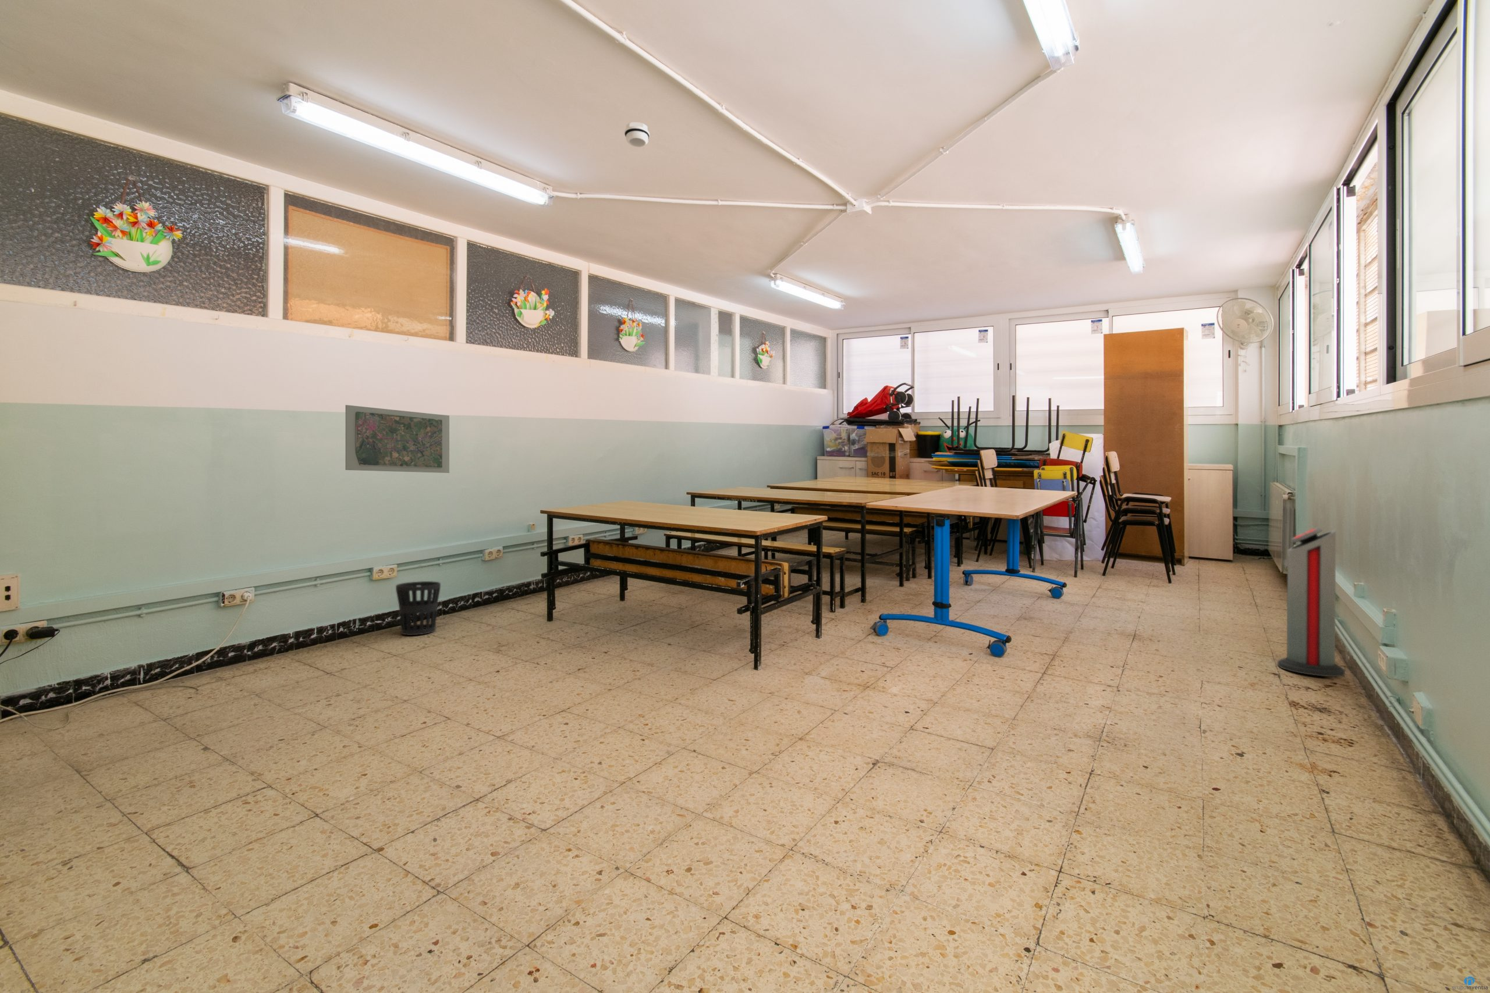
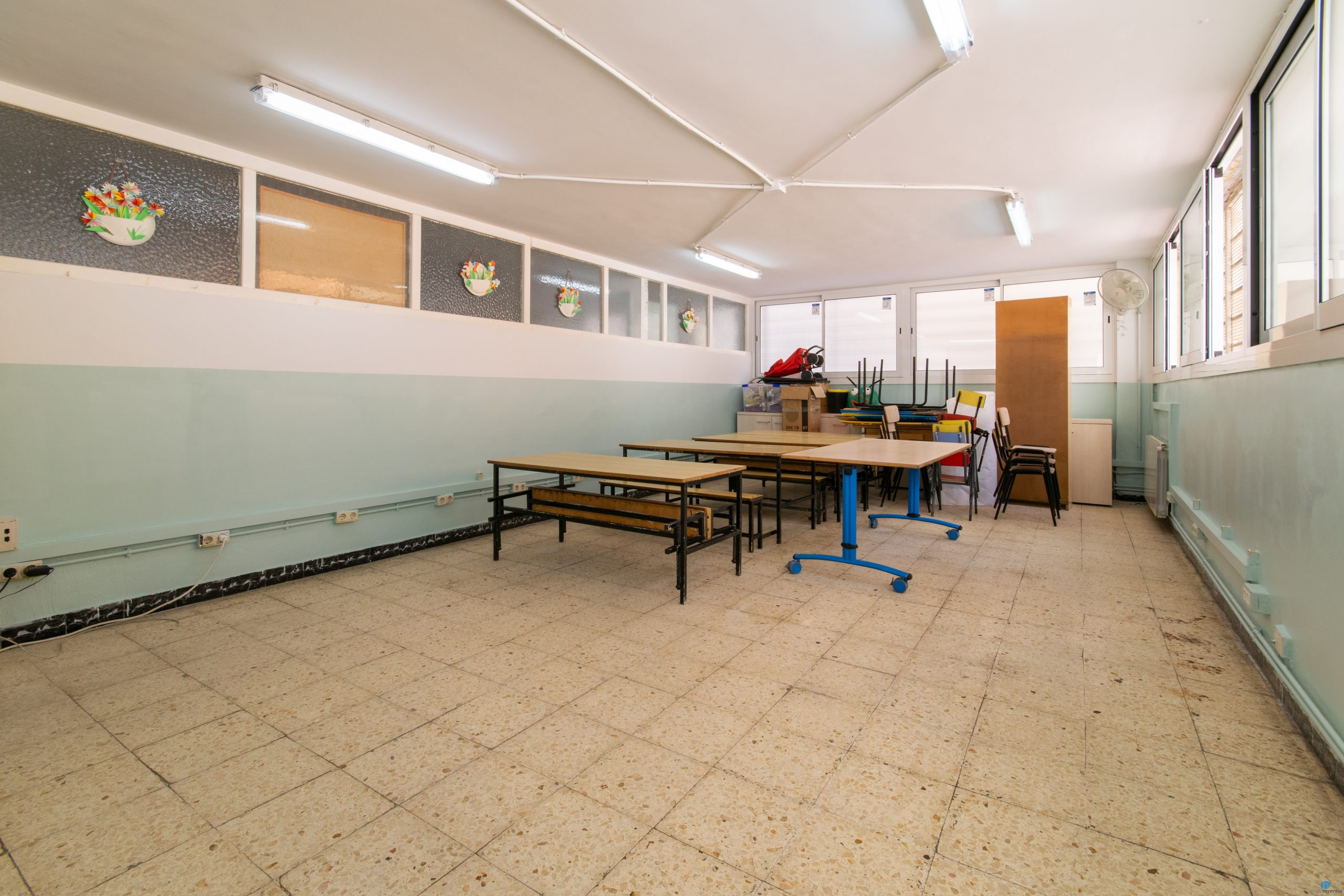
- smoke detector (636, 135)
- air purifier (1310, 598)
- wastebasket (418, 607)
- road map (401, 441)
